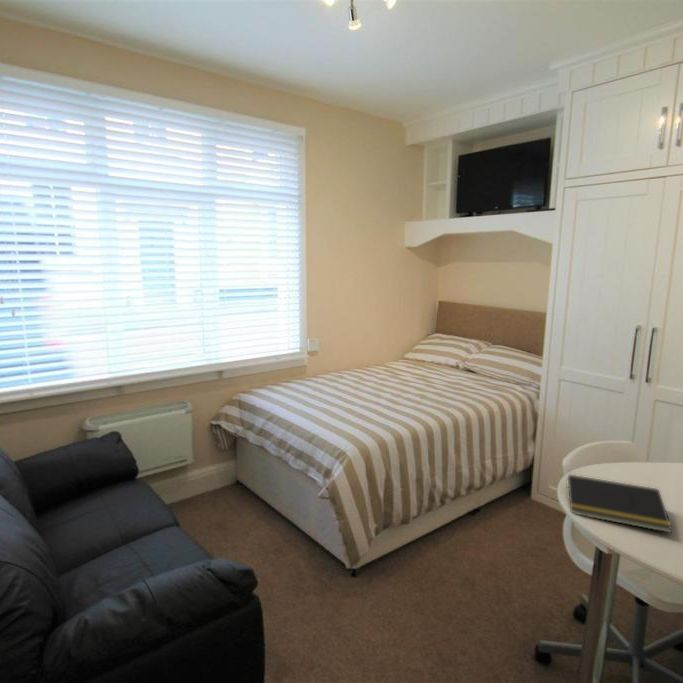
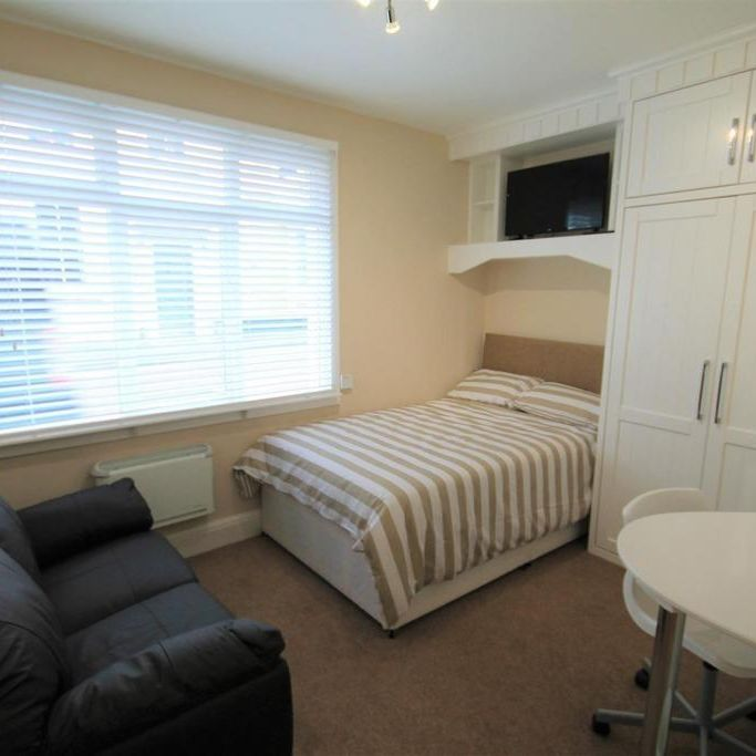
- notepad (615, 501)
